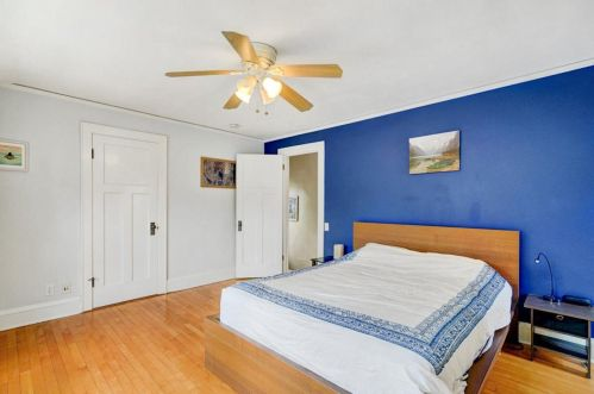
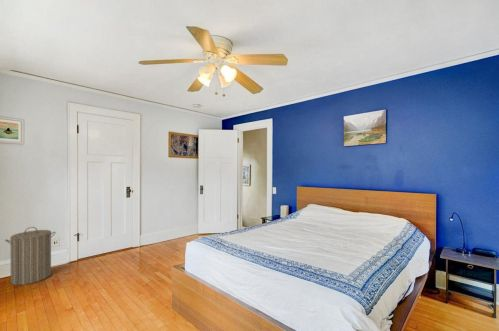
+ laundry hamper (31, 252)
